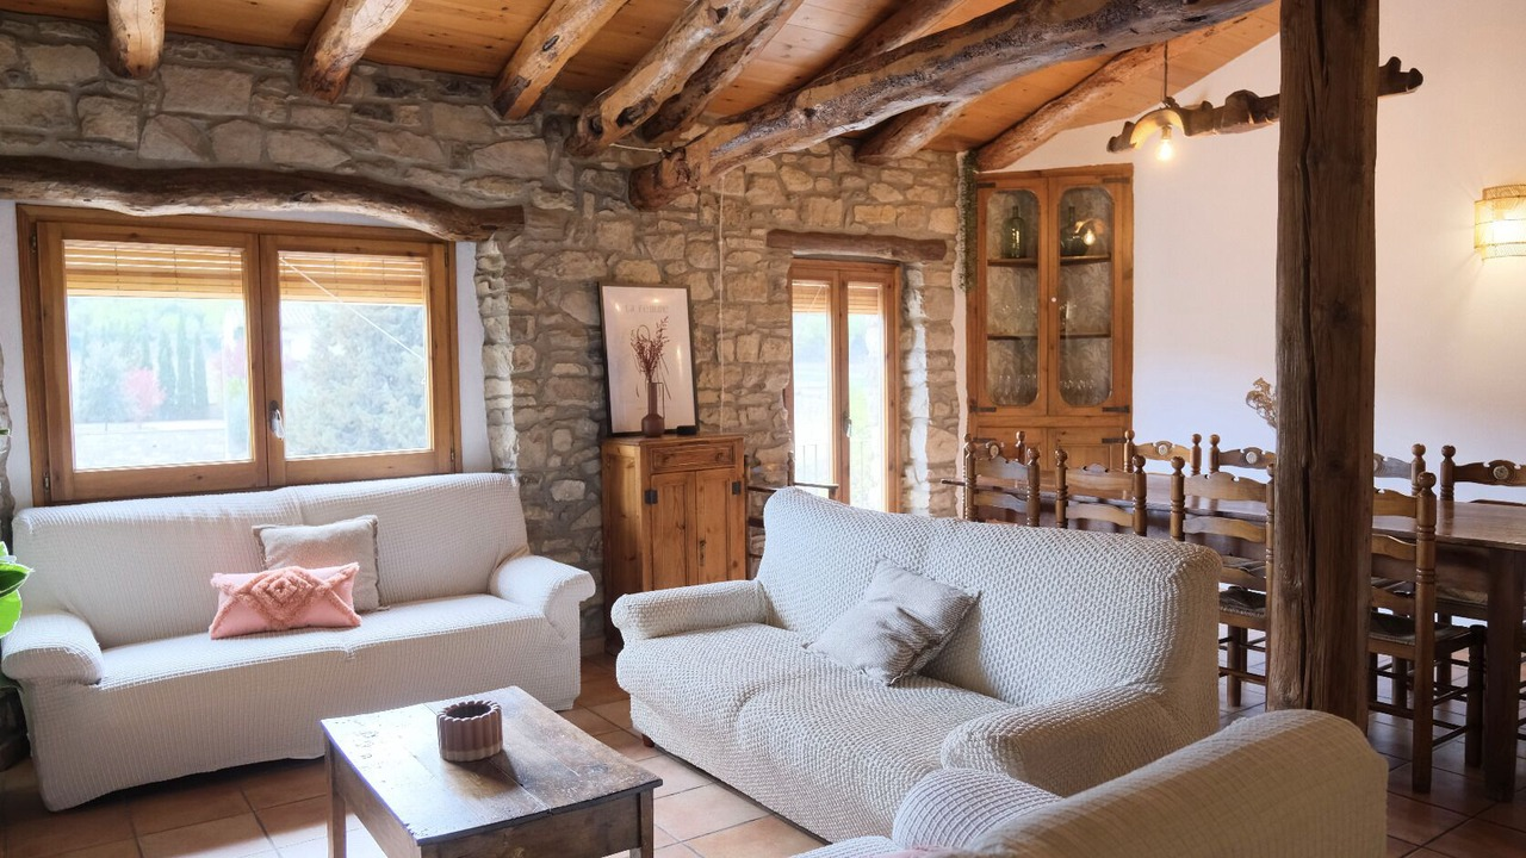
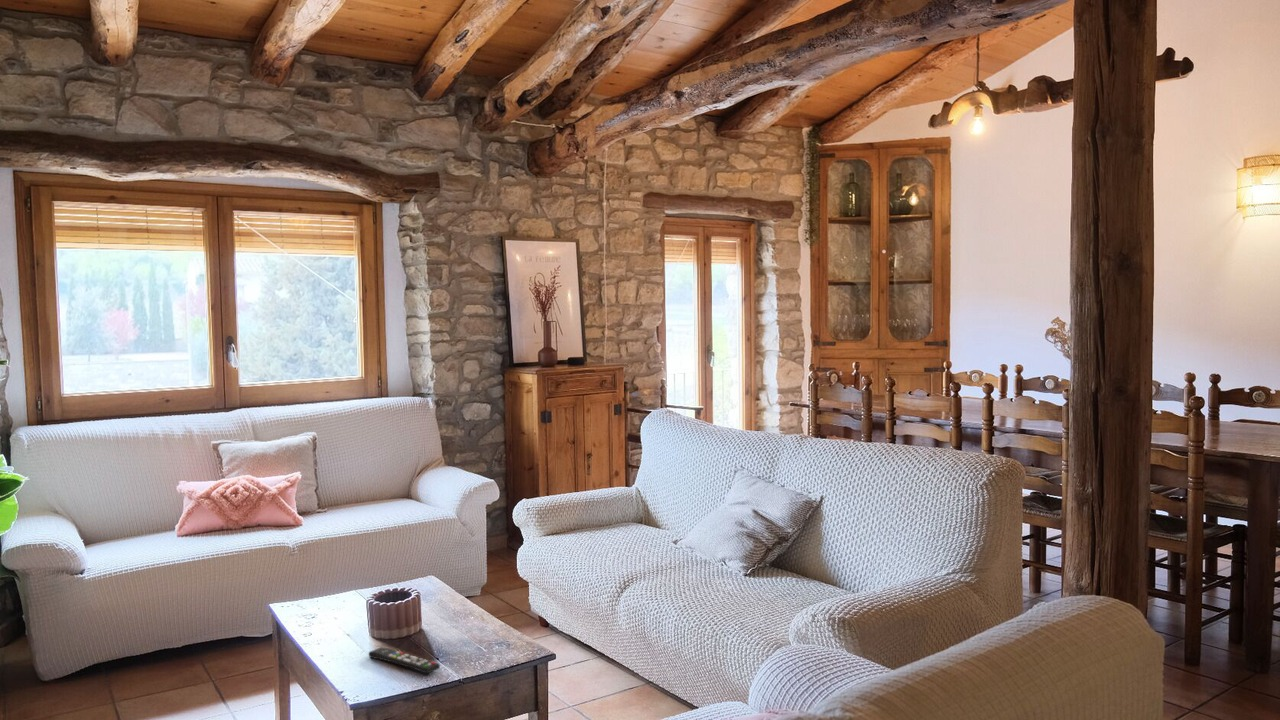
+ remote control (403, 660)
